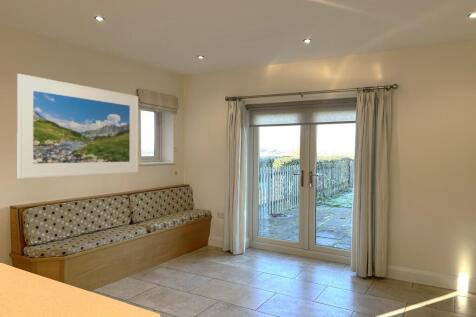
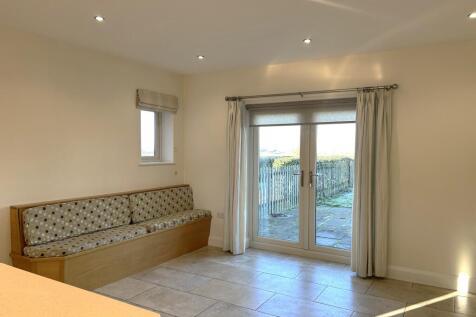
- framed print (87, 130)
